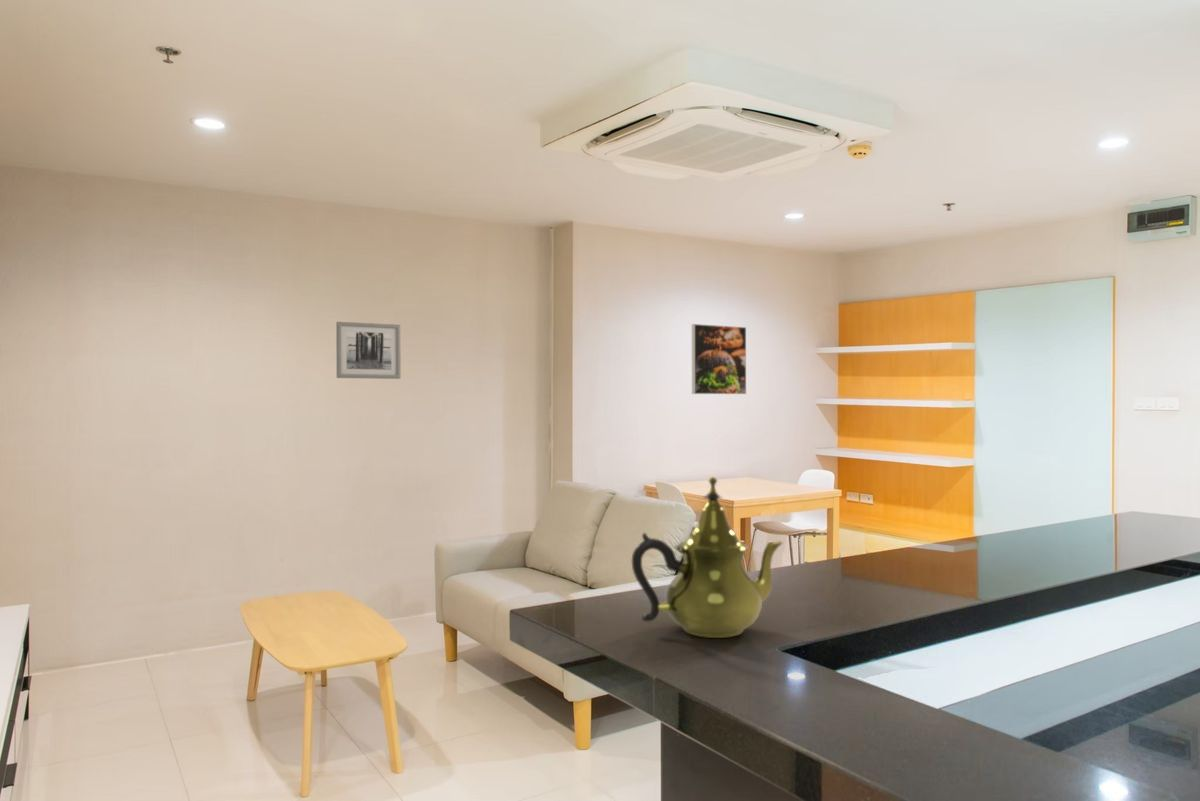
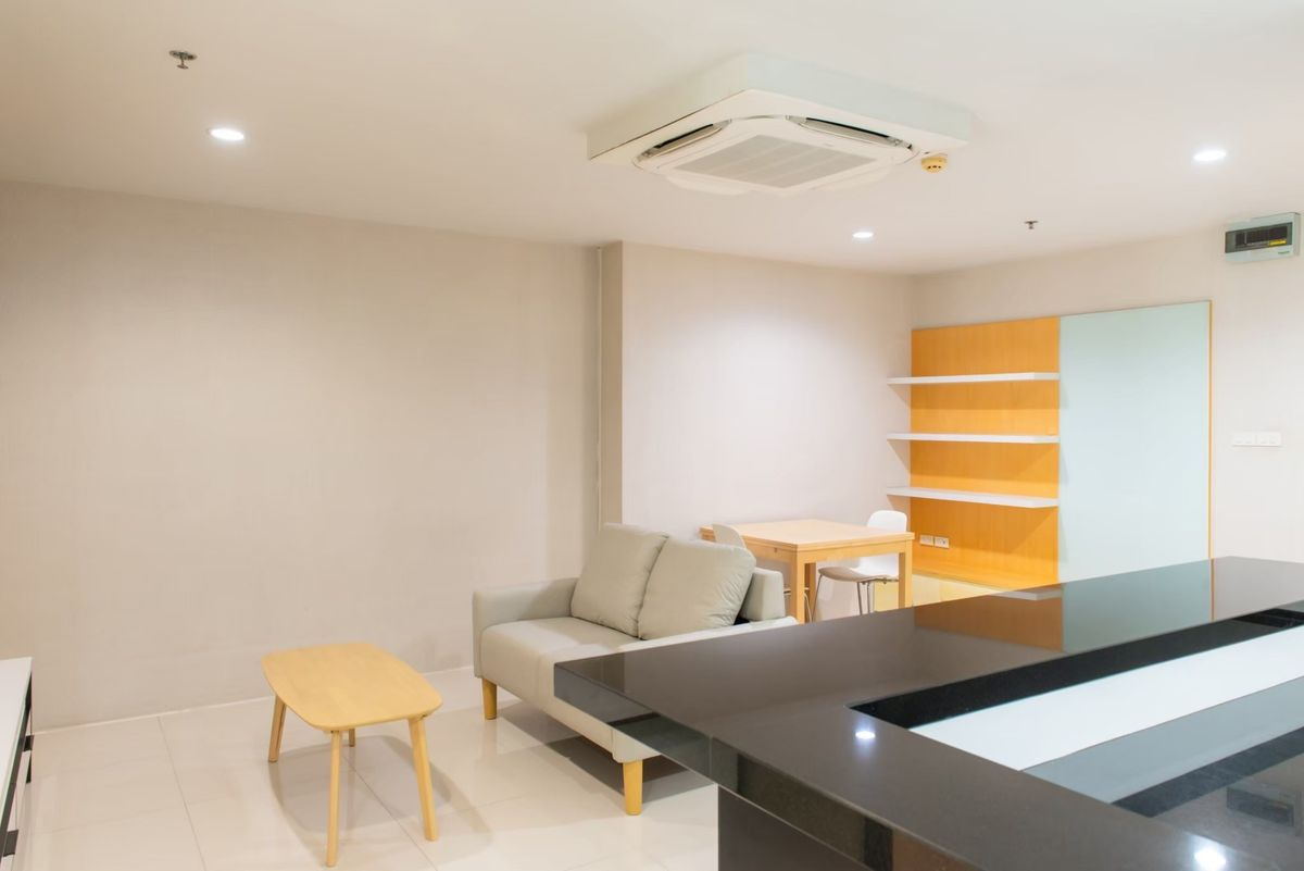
- wall art (369, 350)
- teapot (709, 553)
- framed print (719, 359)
